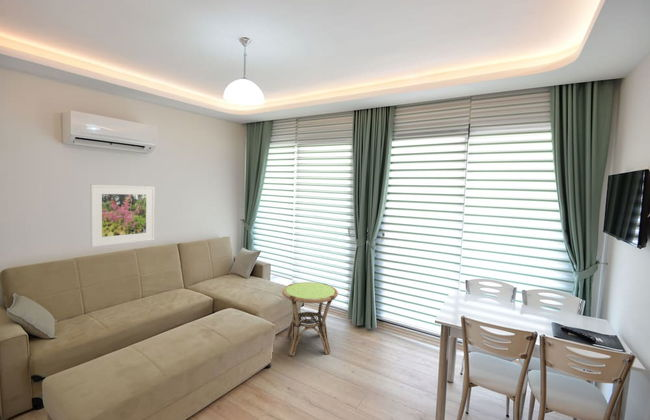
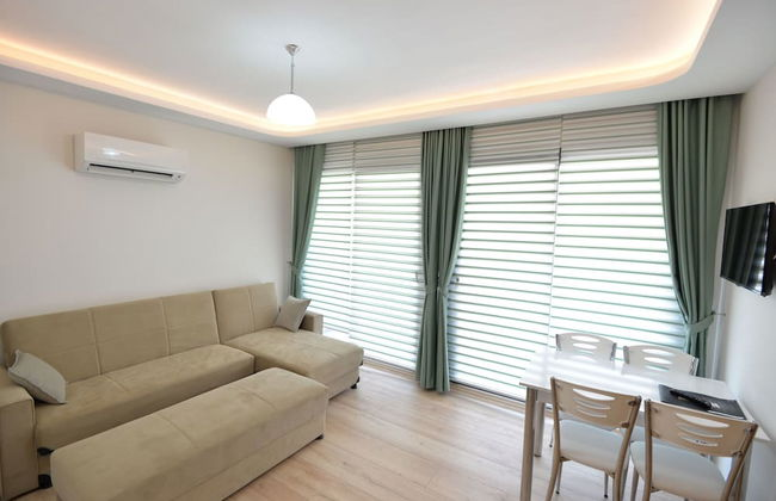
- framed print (125, 214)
- side table (309, 316)
